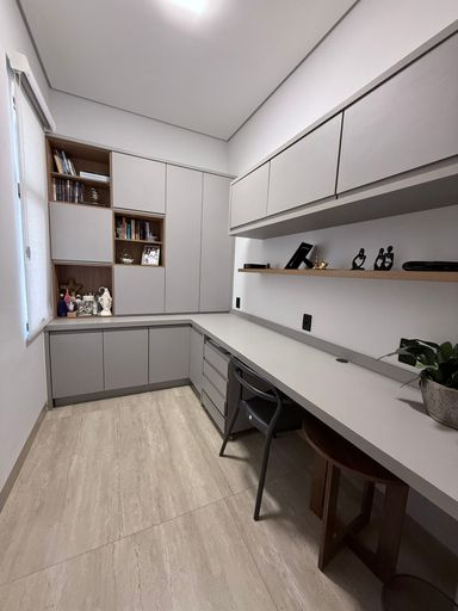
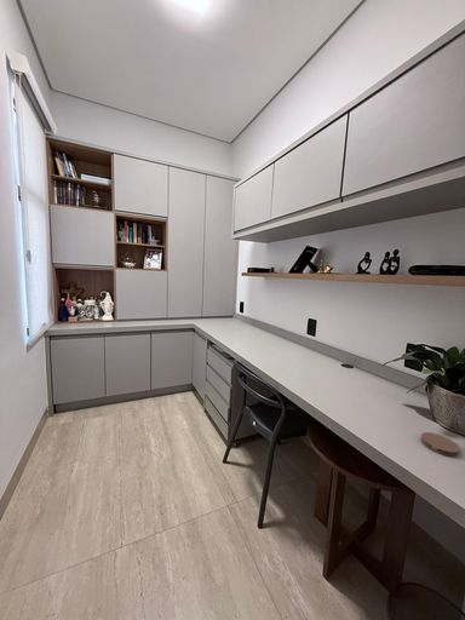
+ coaster (438, 443)
